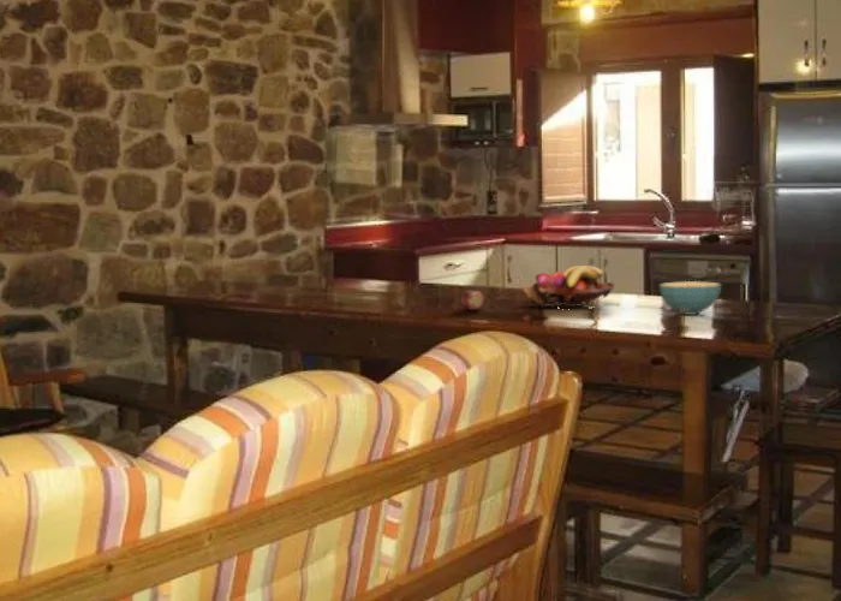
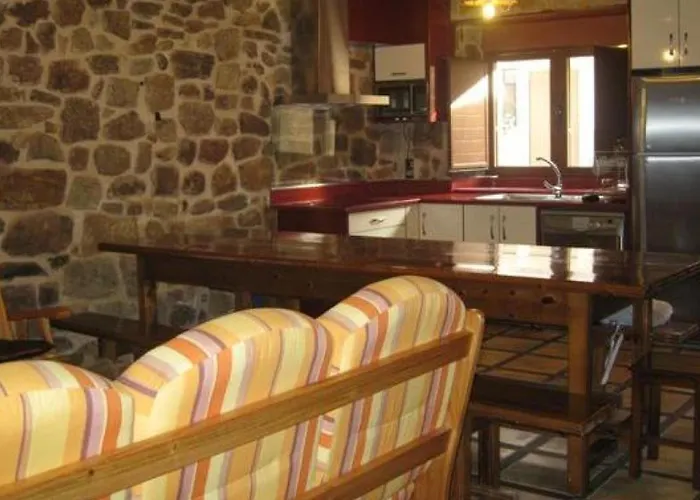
- fruit basket (568, 286)
- apple (472, 298)
- cereal bowl (690, 298)
